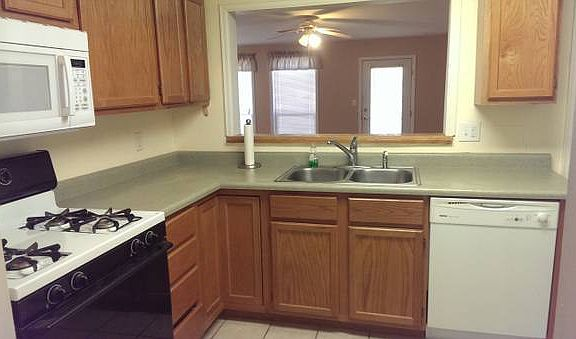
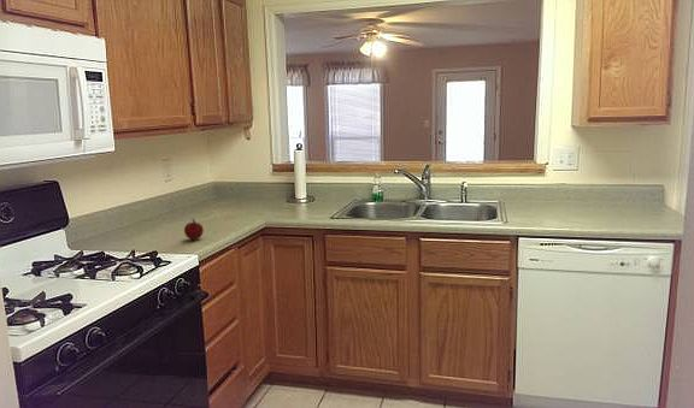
+ fruit (194, 226)
